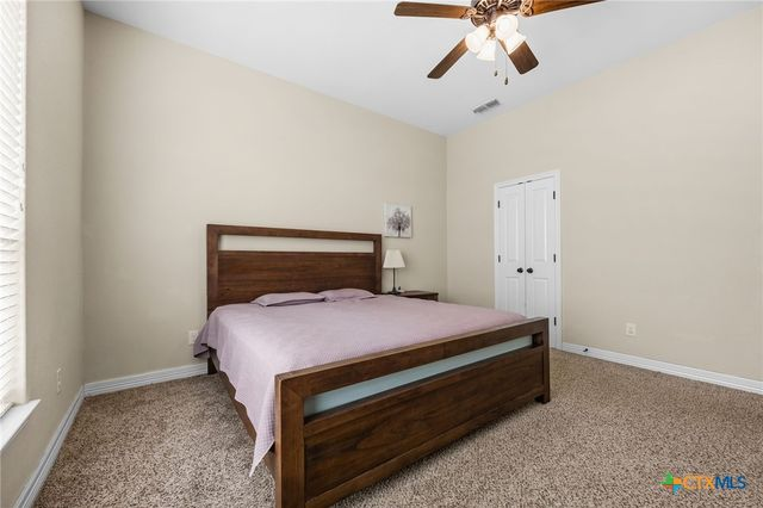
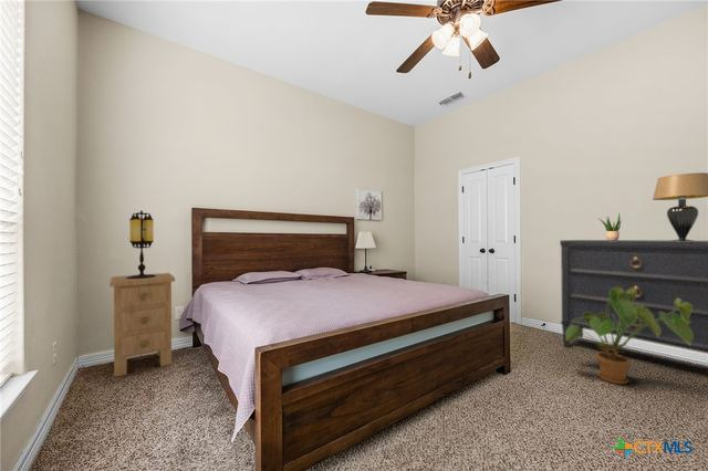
+ house plant (624, 331)
+ potted plant (612, 227)
+ dresser (642, 299)
+ table lamp (681, 208)
+ nightstand (143, 320)
+ table lamp (142, 243)
